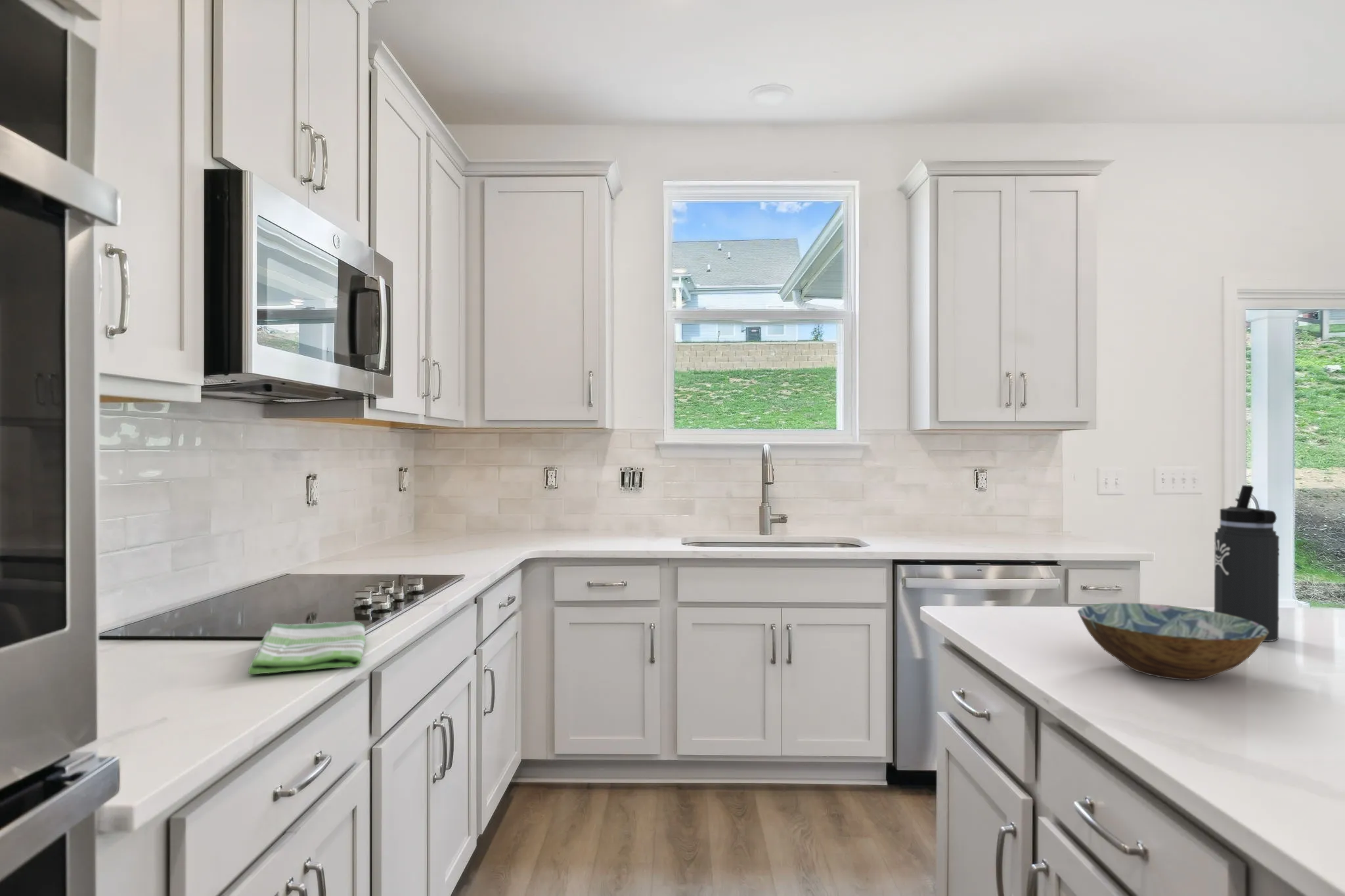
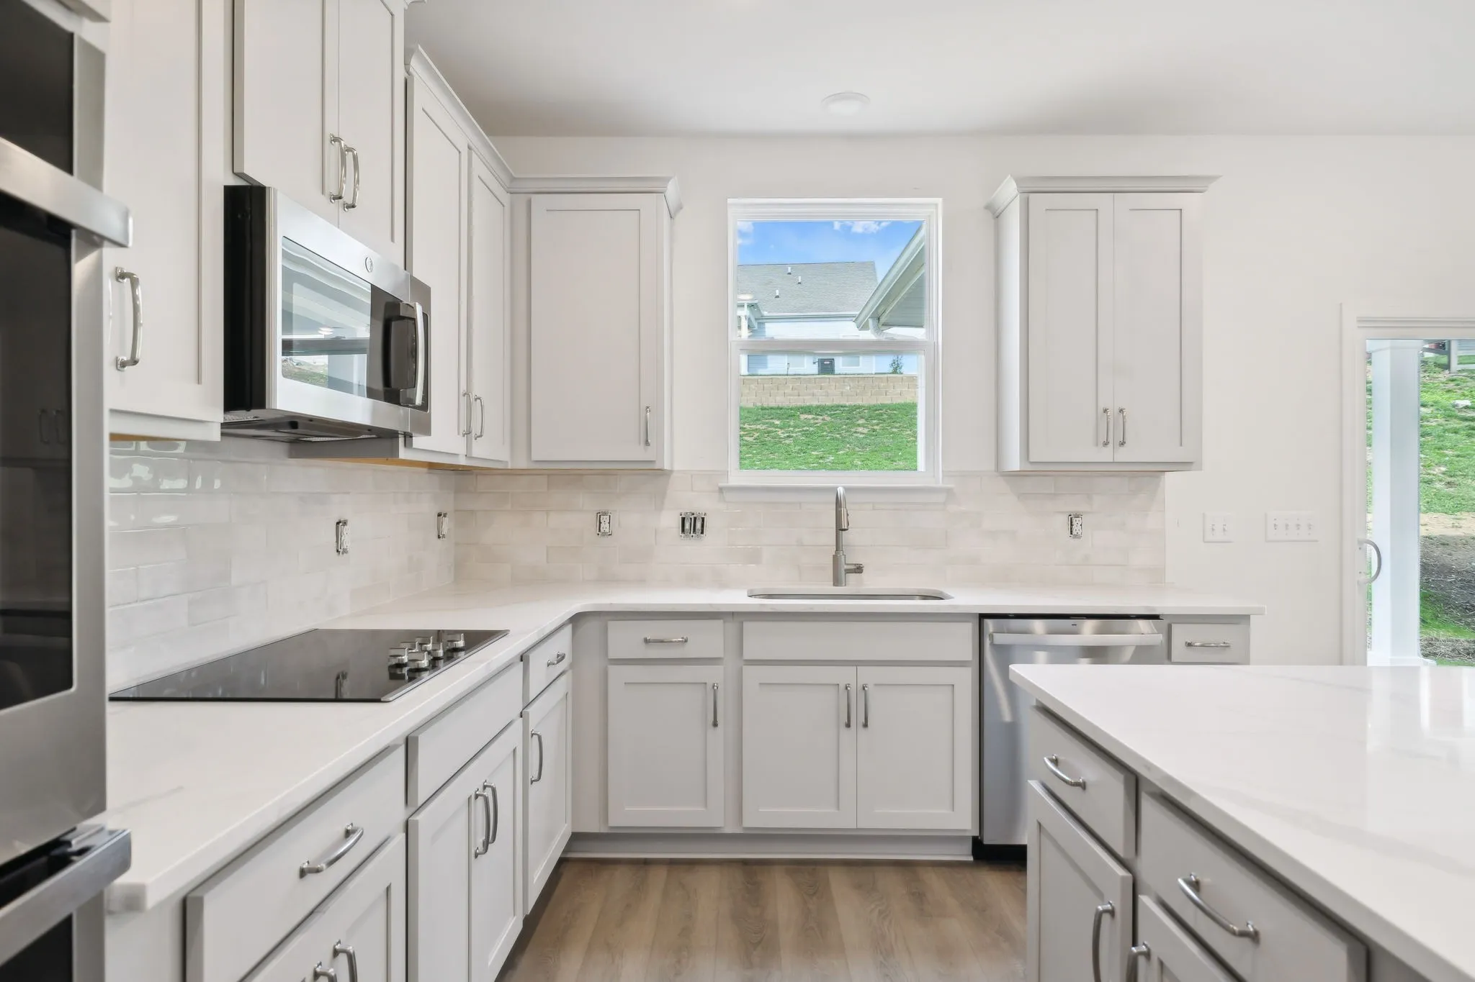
- bowl (1167, 644)
- thermos bottle (1250, 561)
- dish towel (312, 644)
